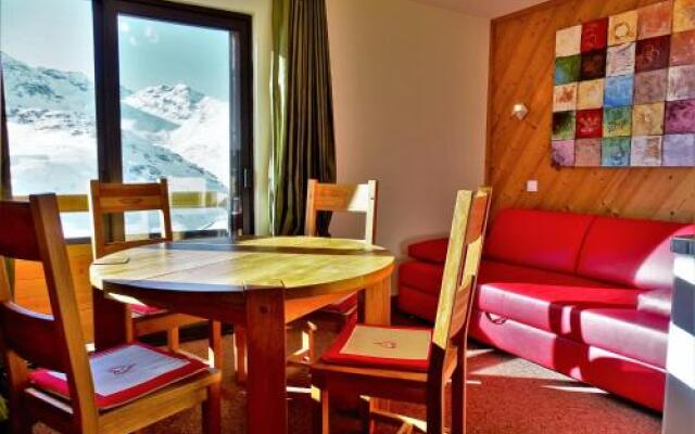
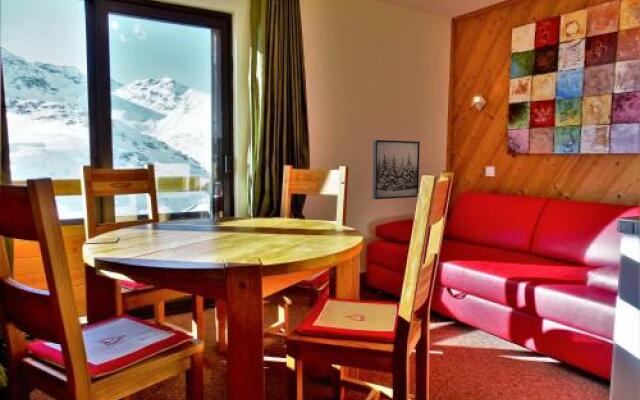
+ wall art (396, 169)
